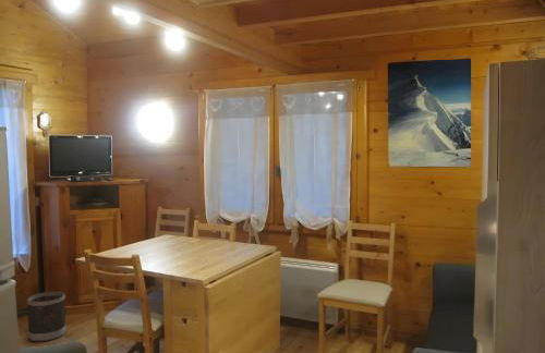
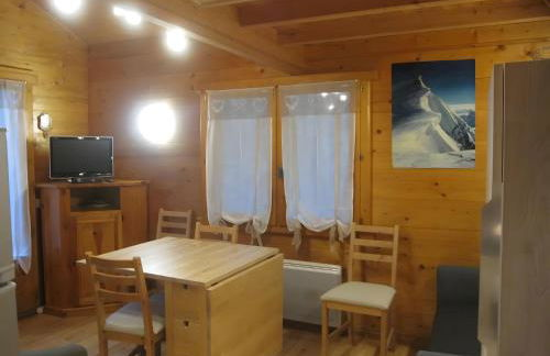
- wastebasket (47, 315)
